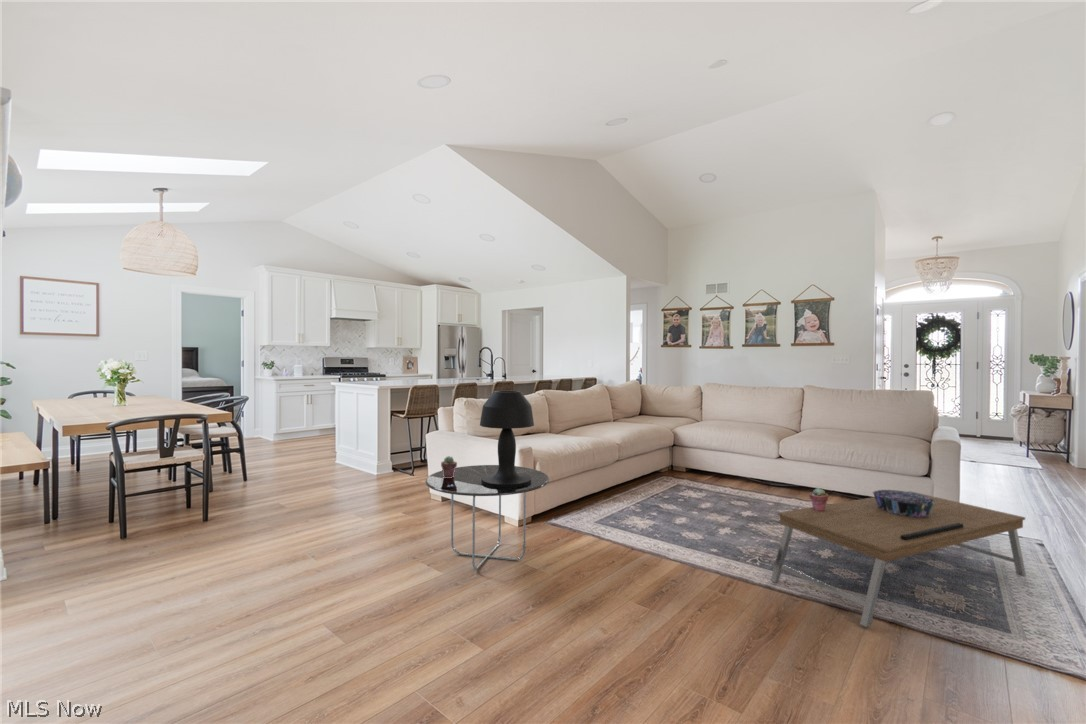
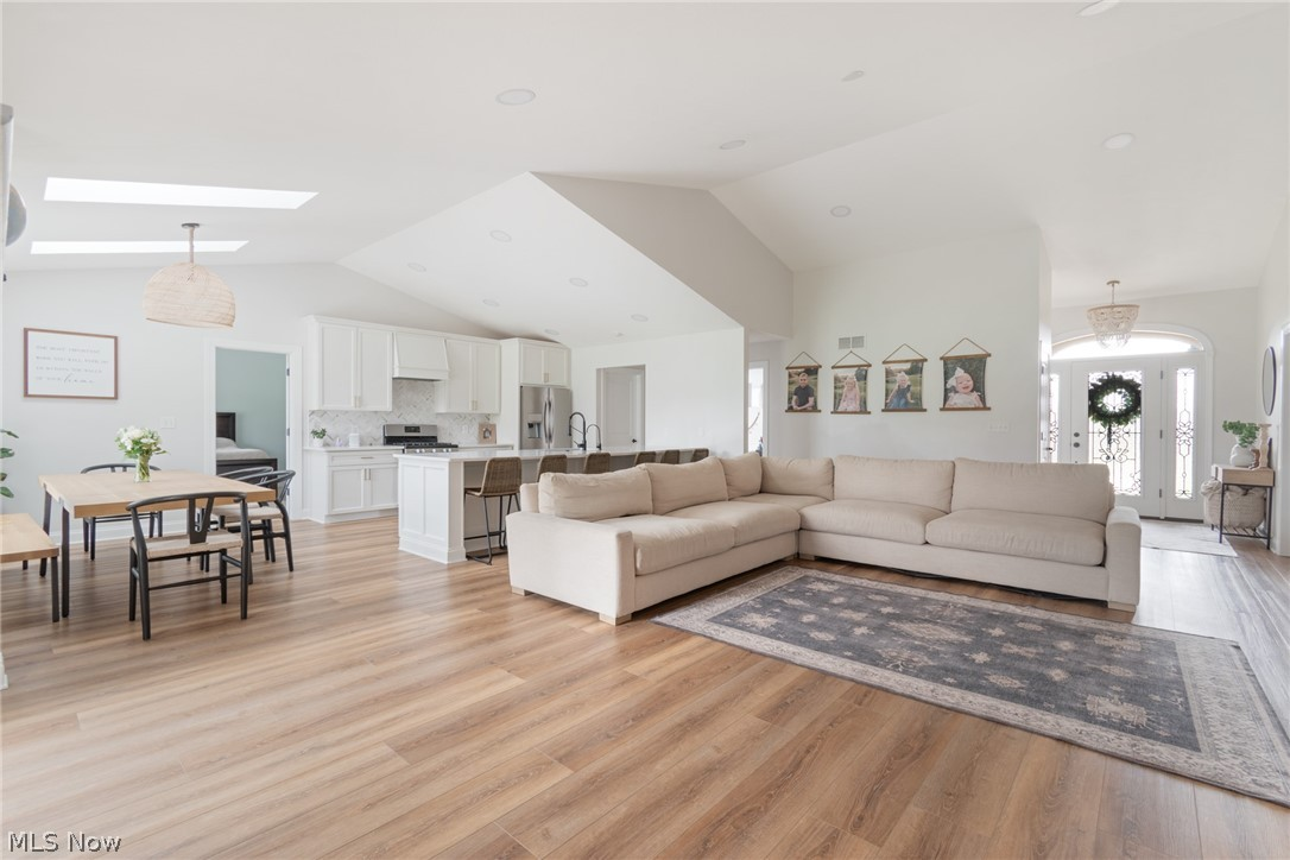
- table lamp (507, 435)
- coffee table (899, 544)
- decorative bowl (903, 500)
- side table (499, 517)
- potted succulent (818, 495)
- potted succulent (448, 466)
